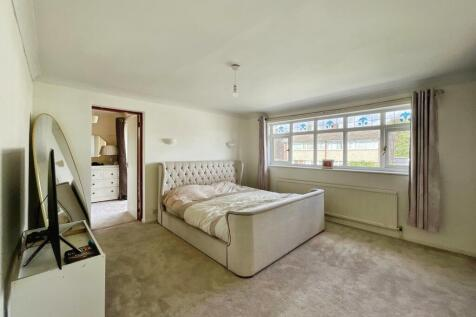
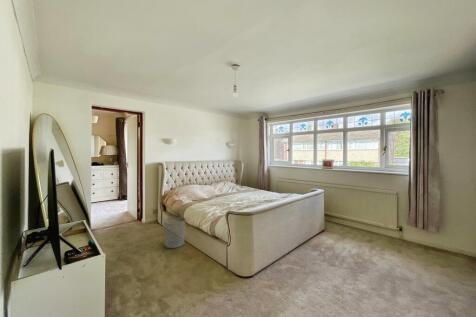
+ waste bin (174, 232)
